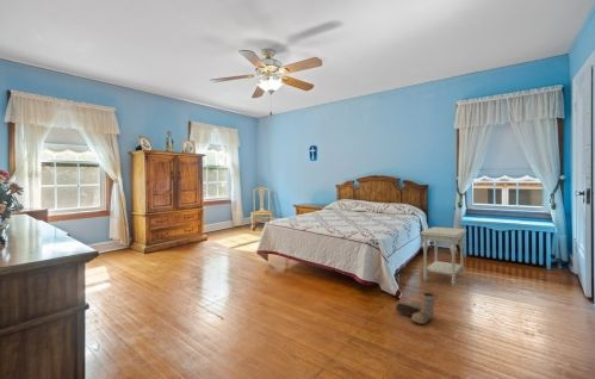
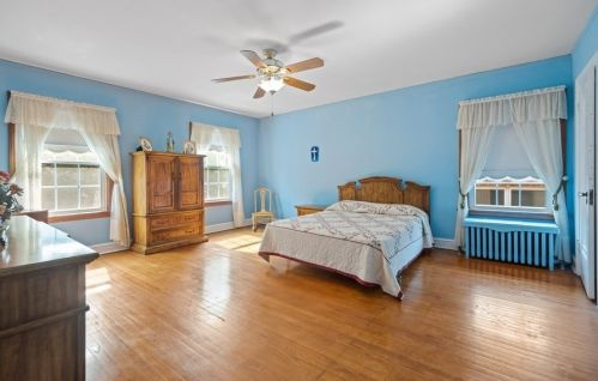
- boots (415, 303)
- side table (436, 254)
